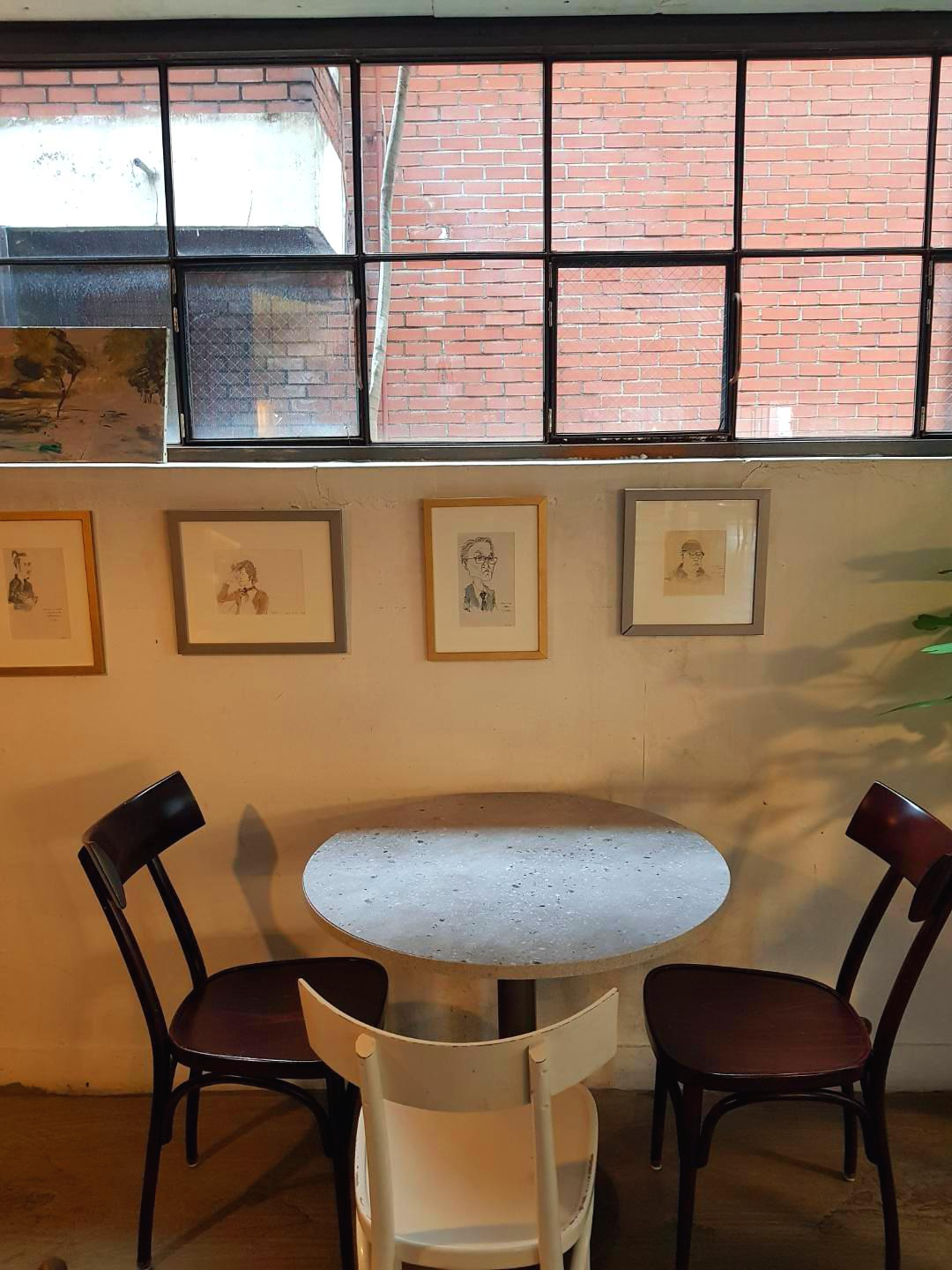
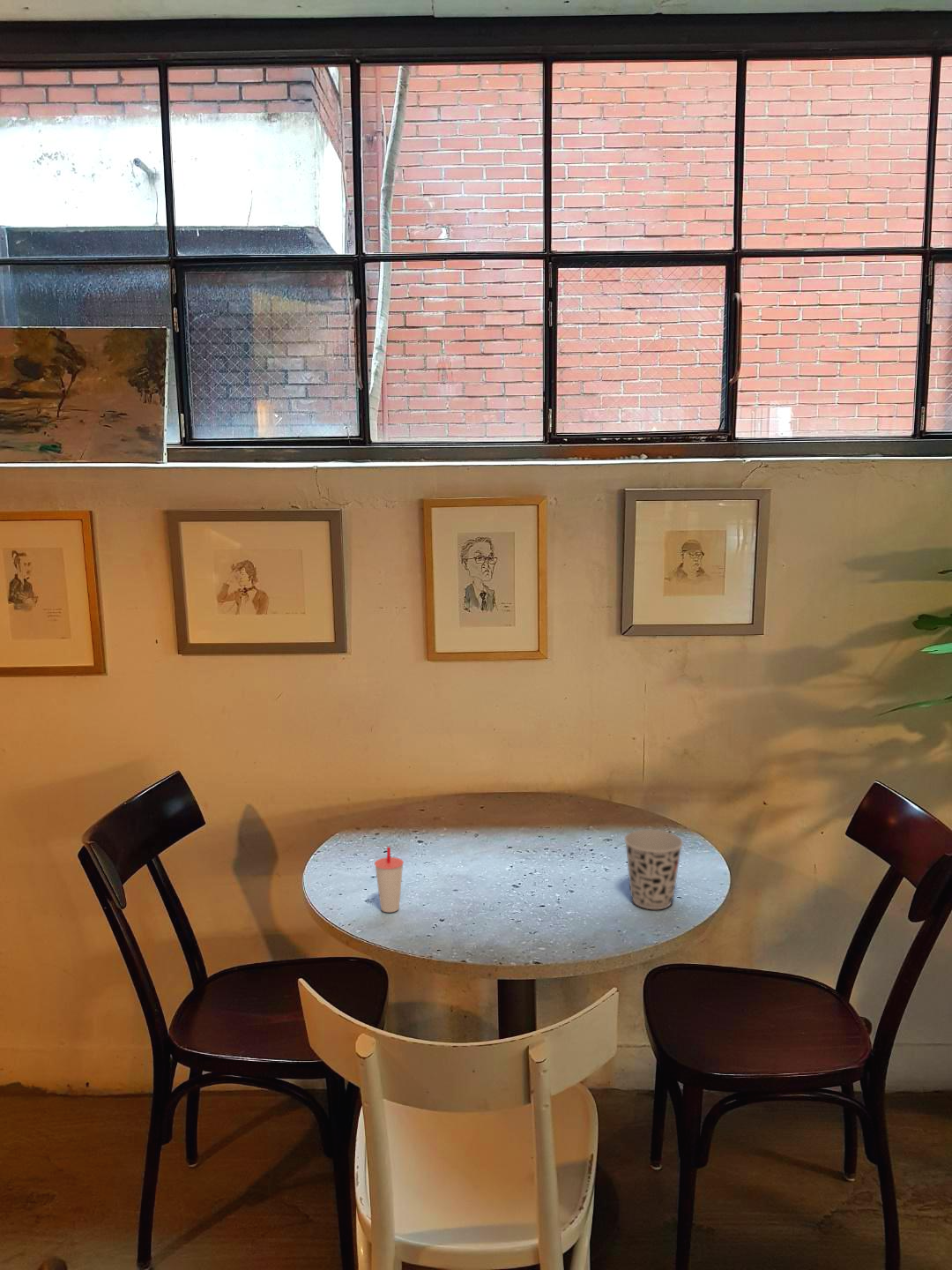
+ cup (389, 878)
+ cup (652, 870)
